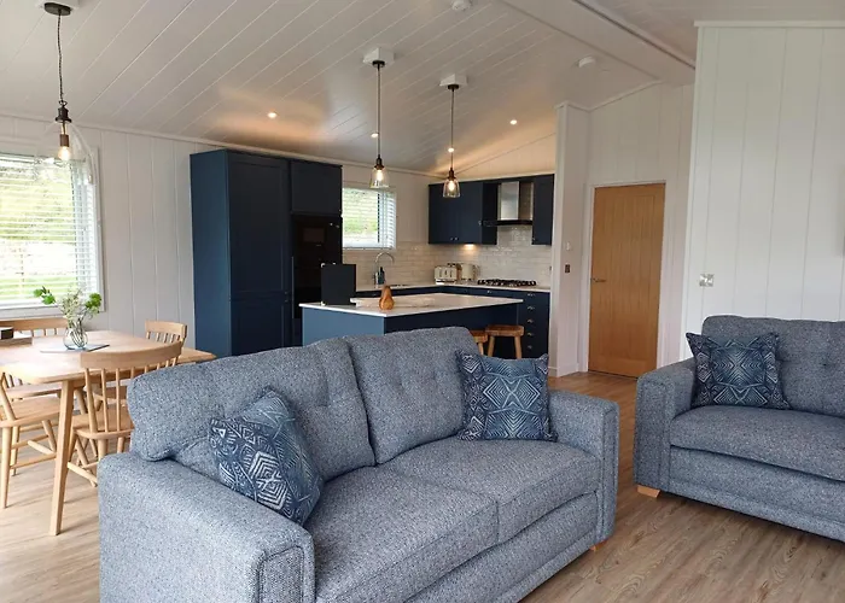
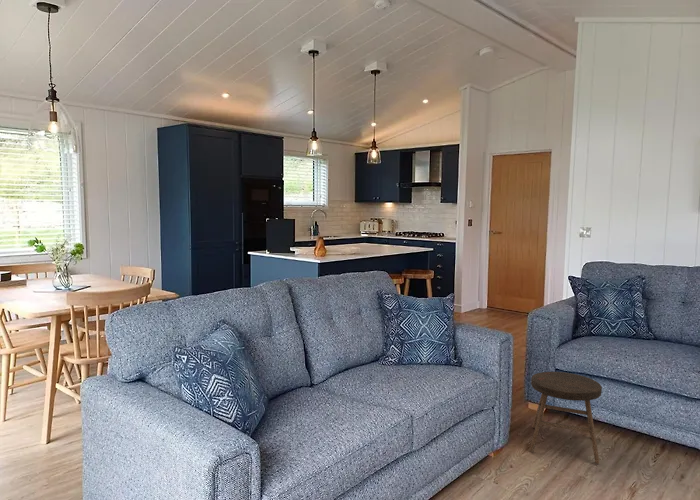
+ stool (565, 411)
